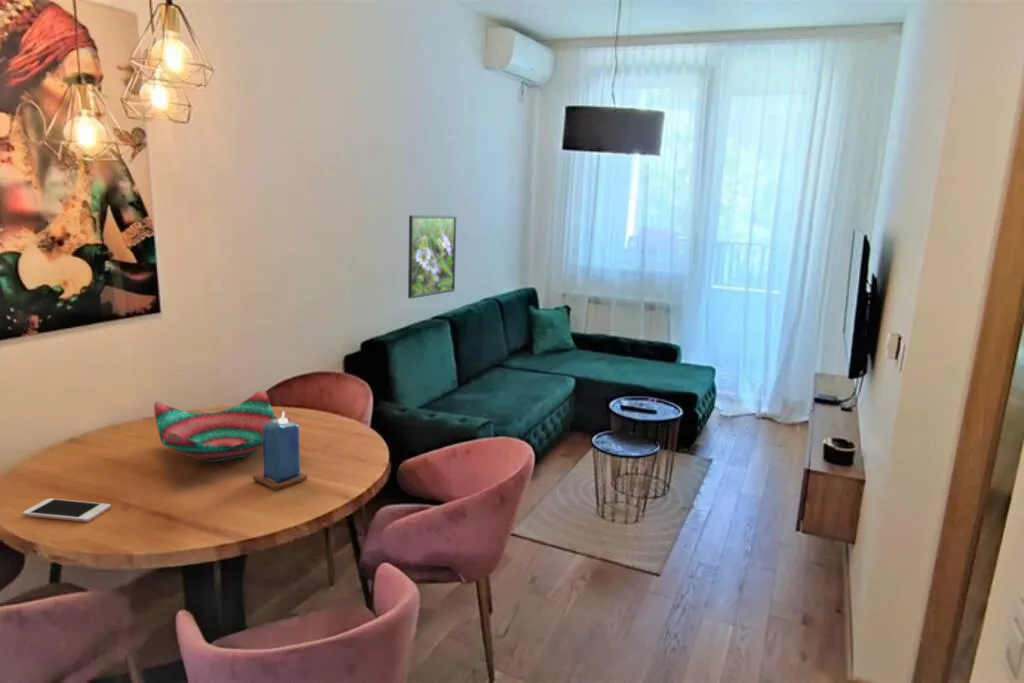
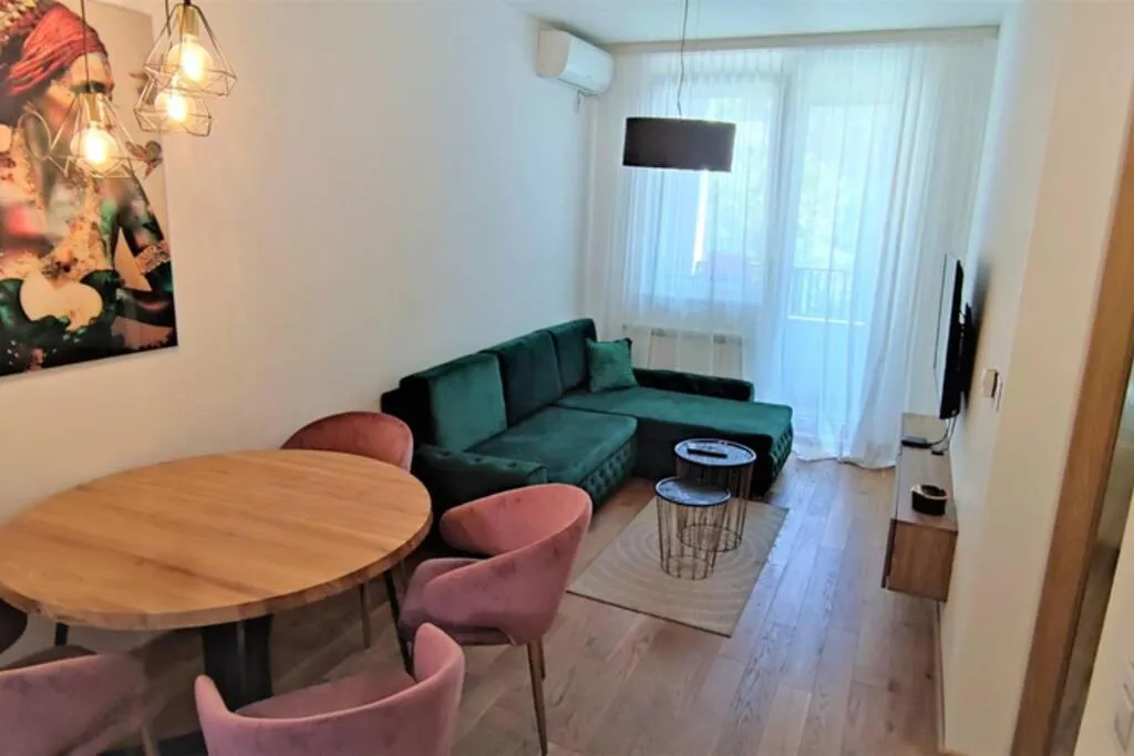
- candle (279, 447)
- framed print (433, 255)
- decorative bowl (222, 430)
- cell phone (67, 509)
